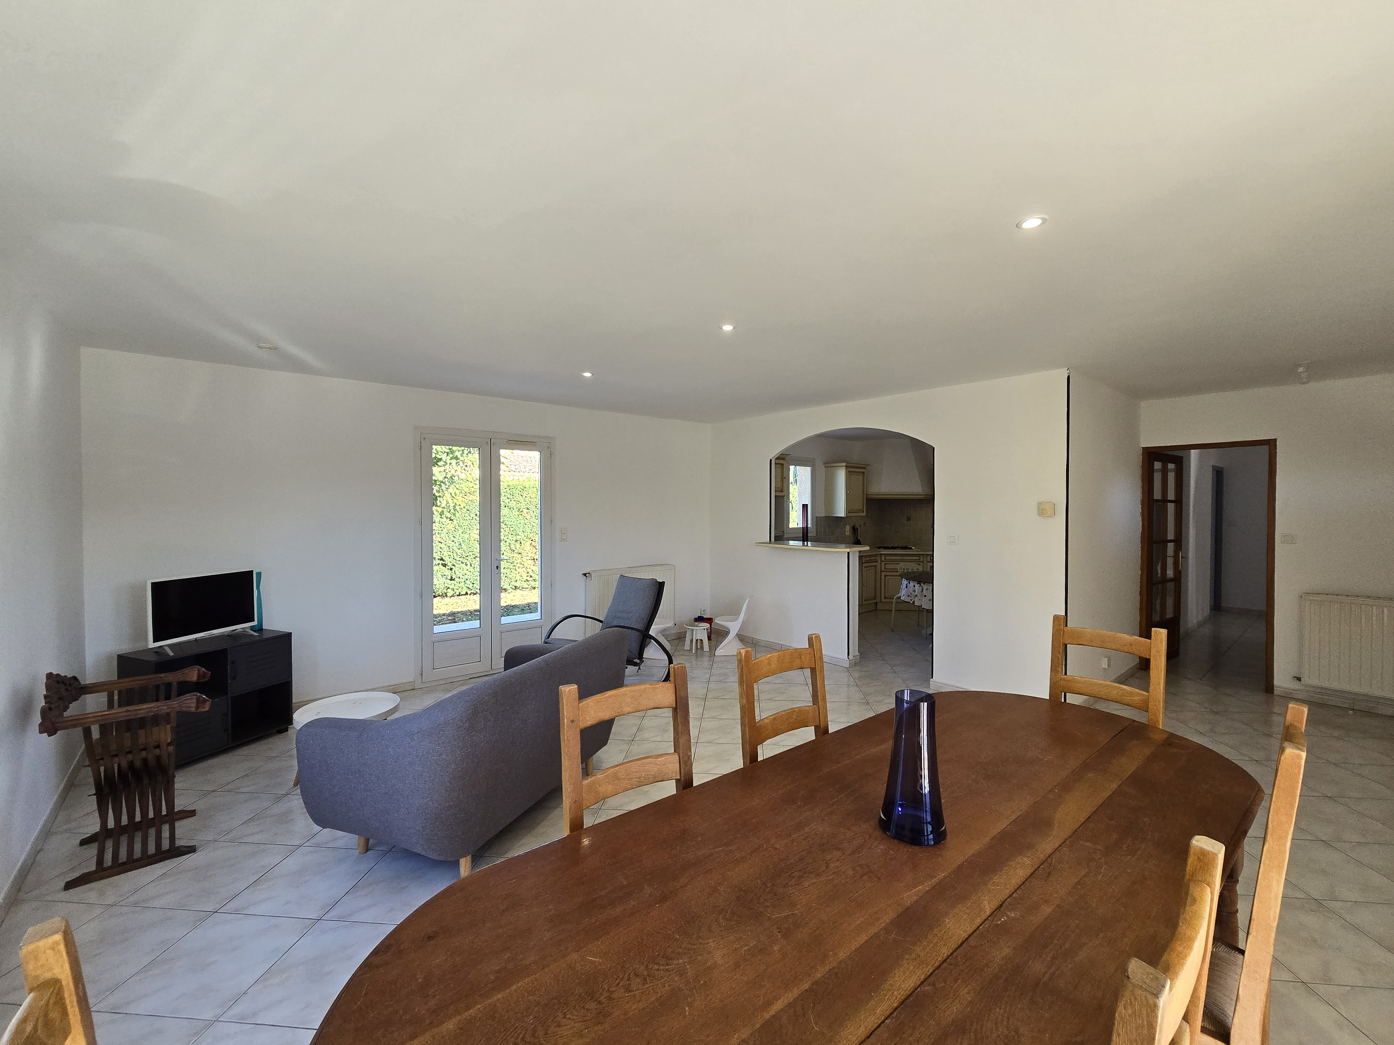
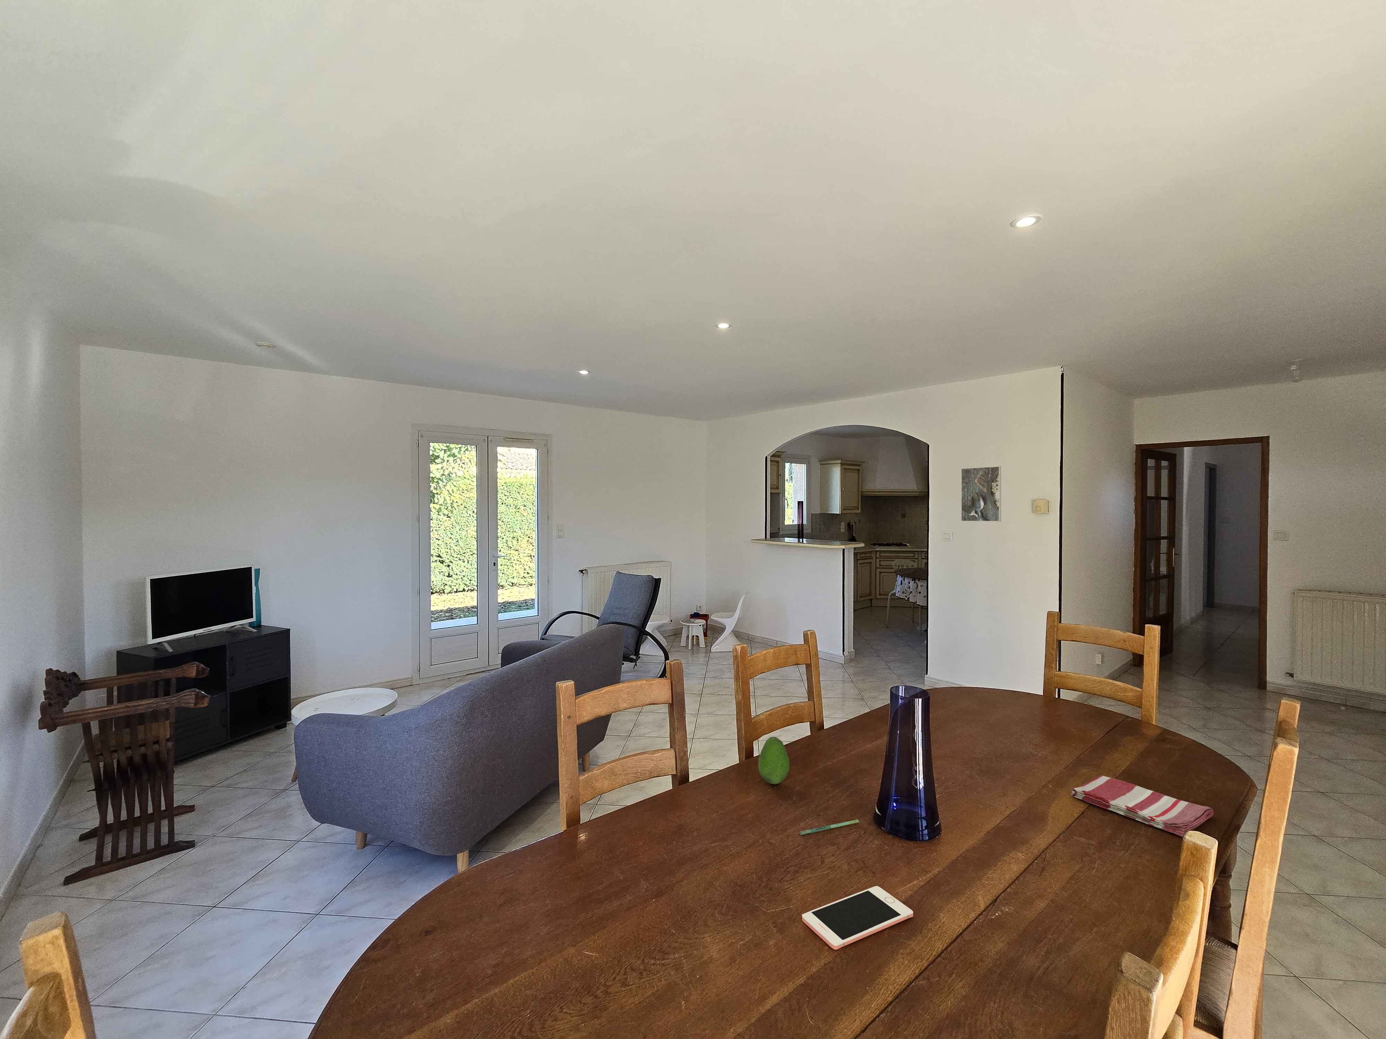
+ fruit (774, 760)
+ cell phone (858, 916)
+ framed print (981, 494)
+ dish towel (1139, 801)
+ pen (829, 827)
